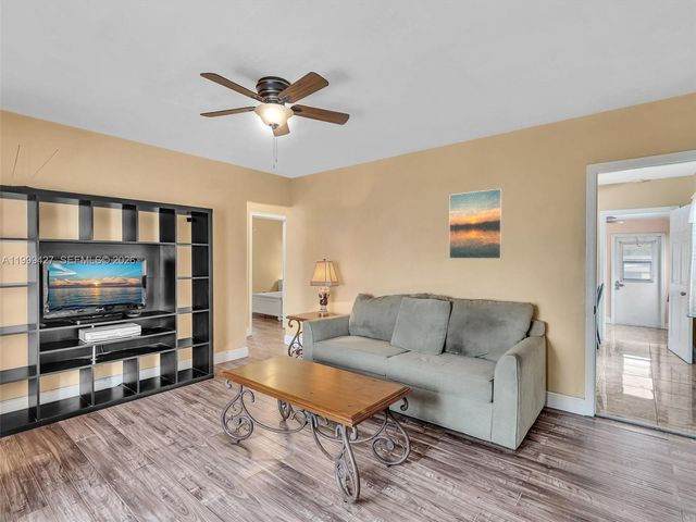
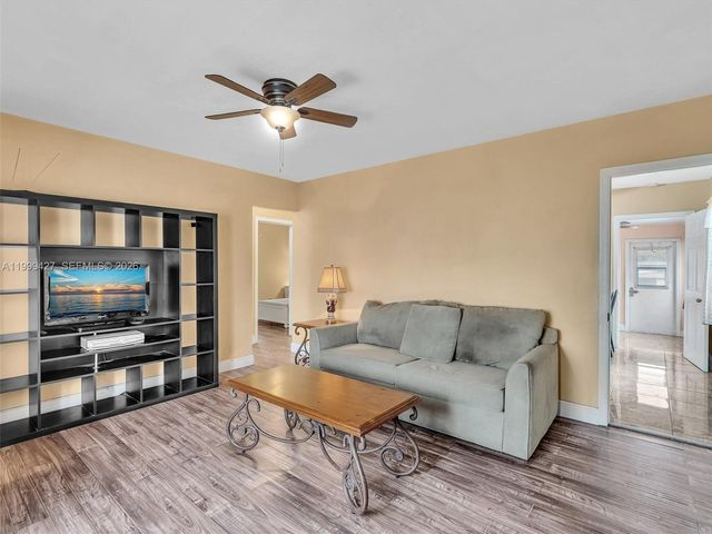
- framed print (474, 225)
